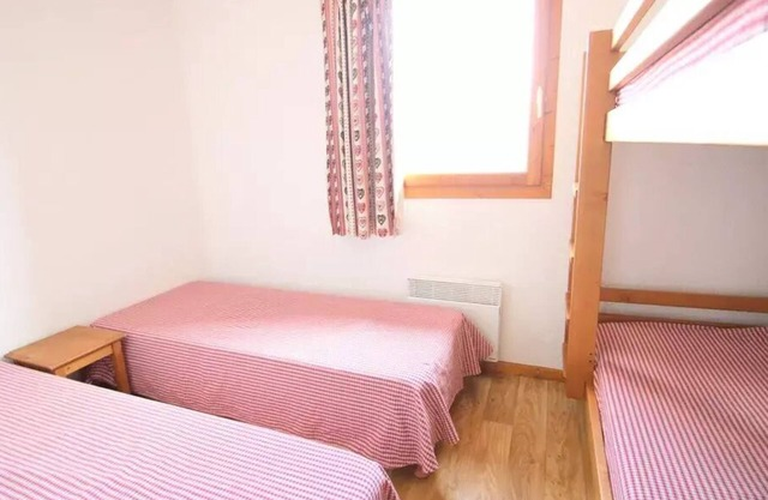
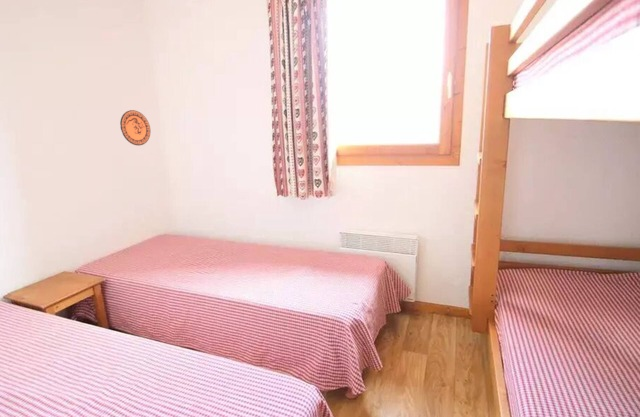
+ decorative plate (135, 128)
